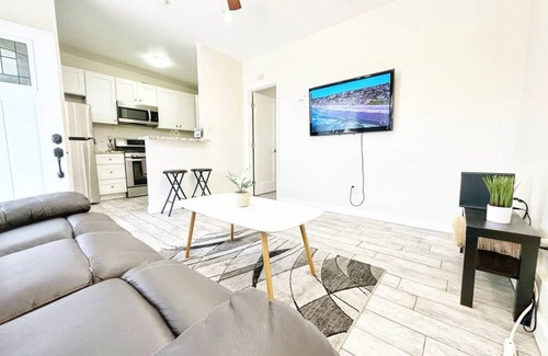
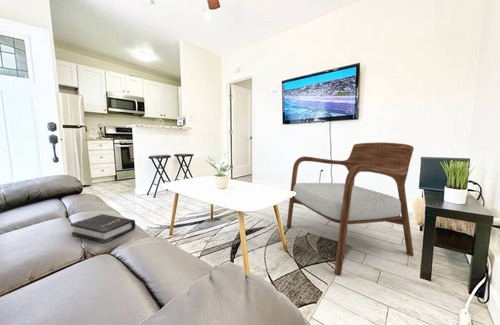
+ hardback book (104, 226)
+ armchair (344, 192)
